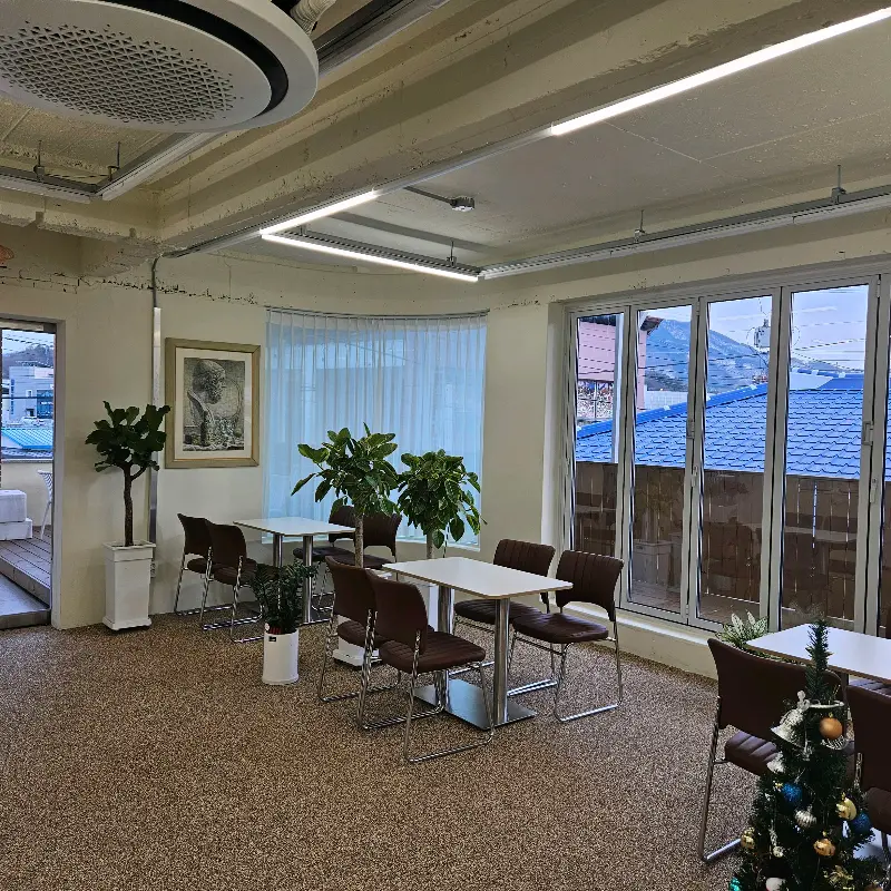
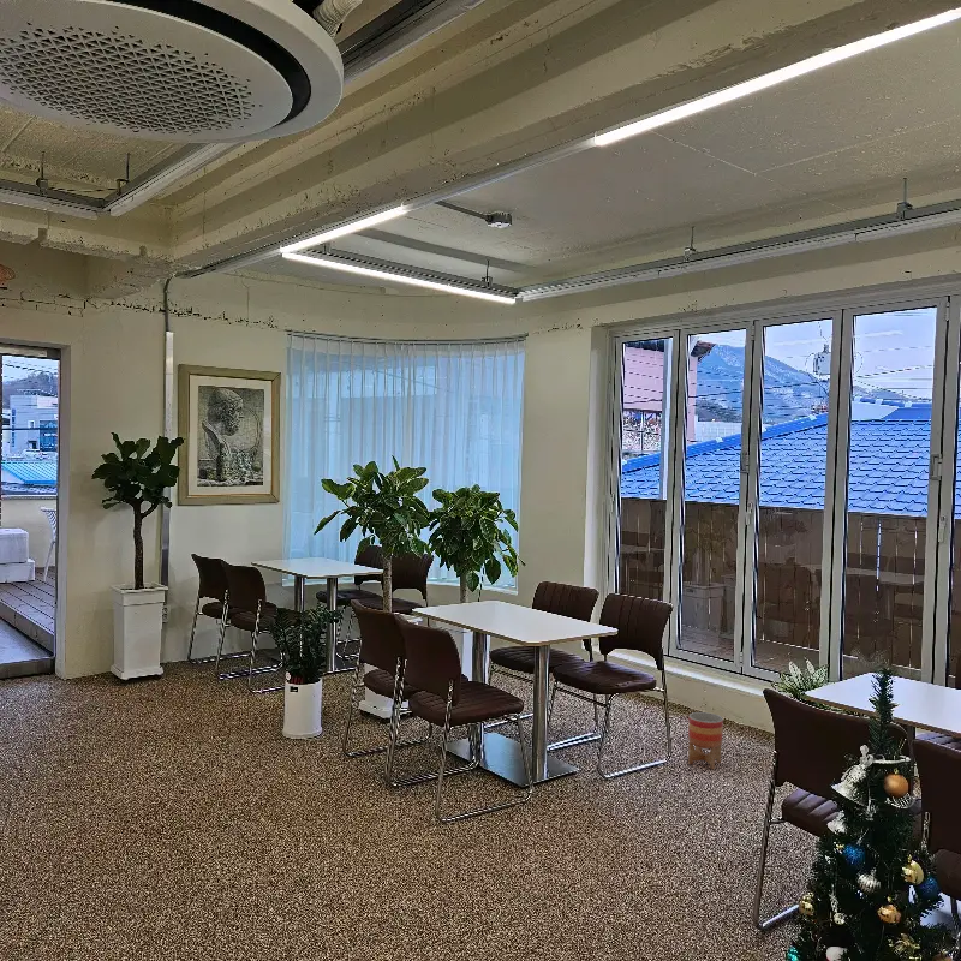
+ planter (705, 739)
